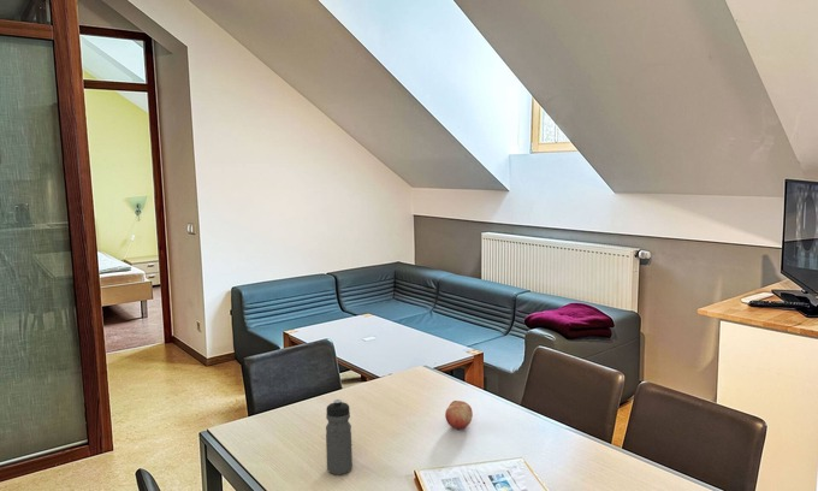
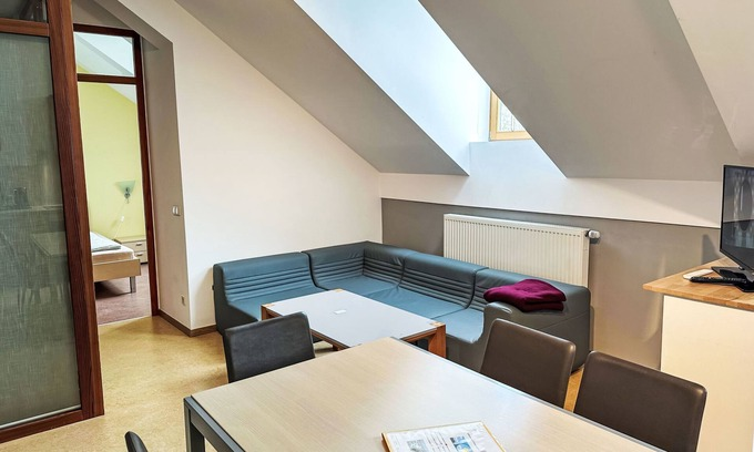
- fruit (458, 414)
- water bottle (338, 434)
